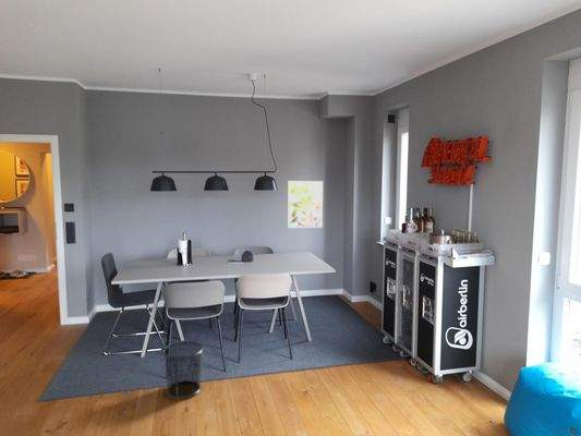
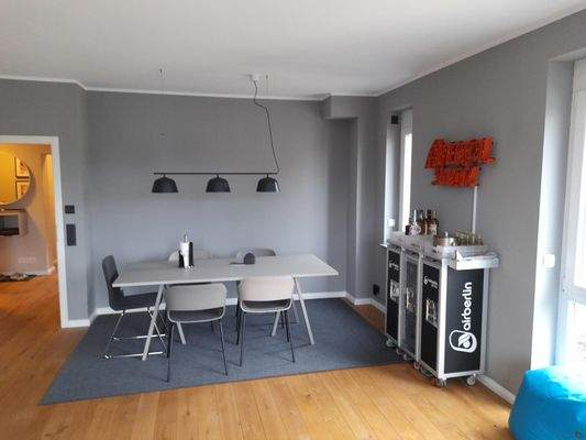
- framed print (305, 204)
- waste bin (183, 370)
